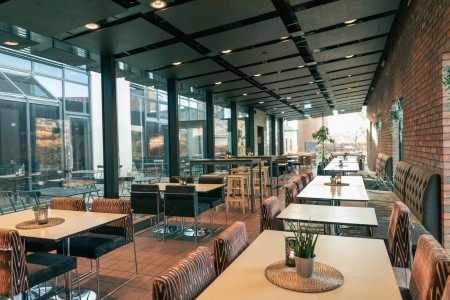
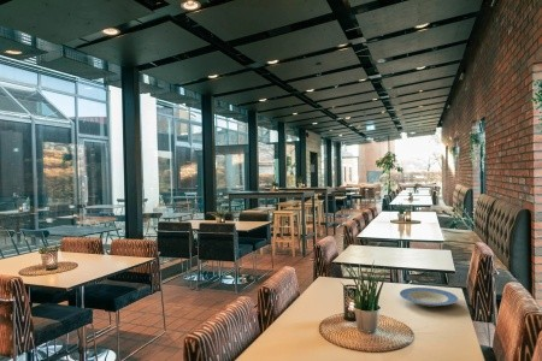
+ plate (428, 298)
